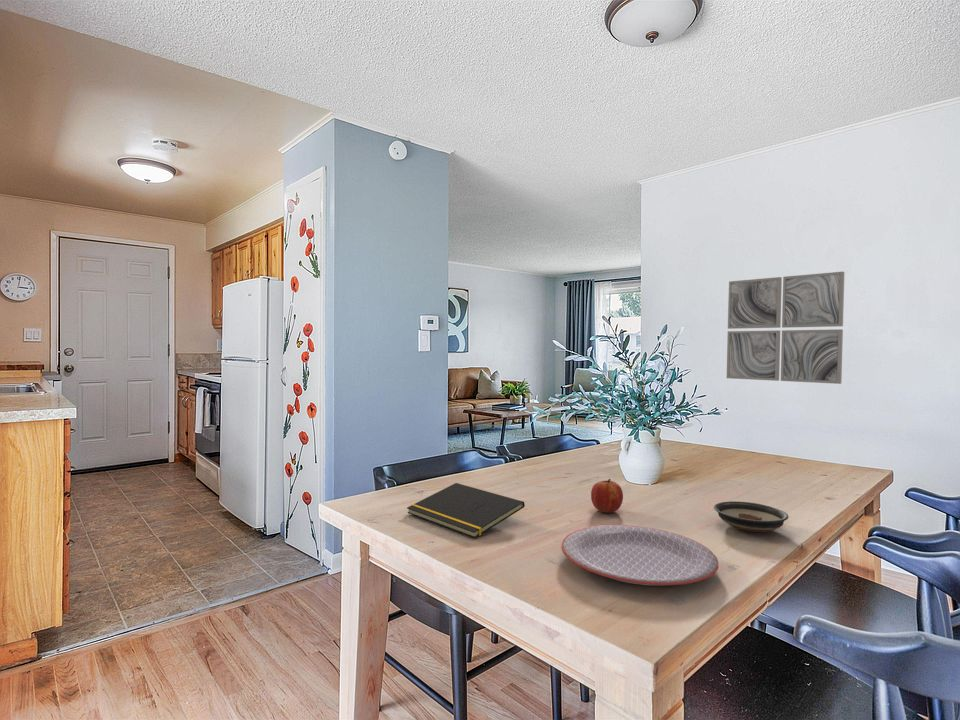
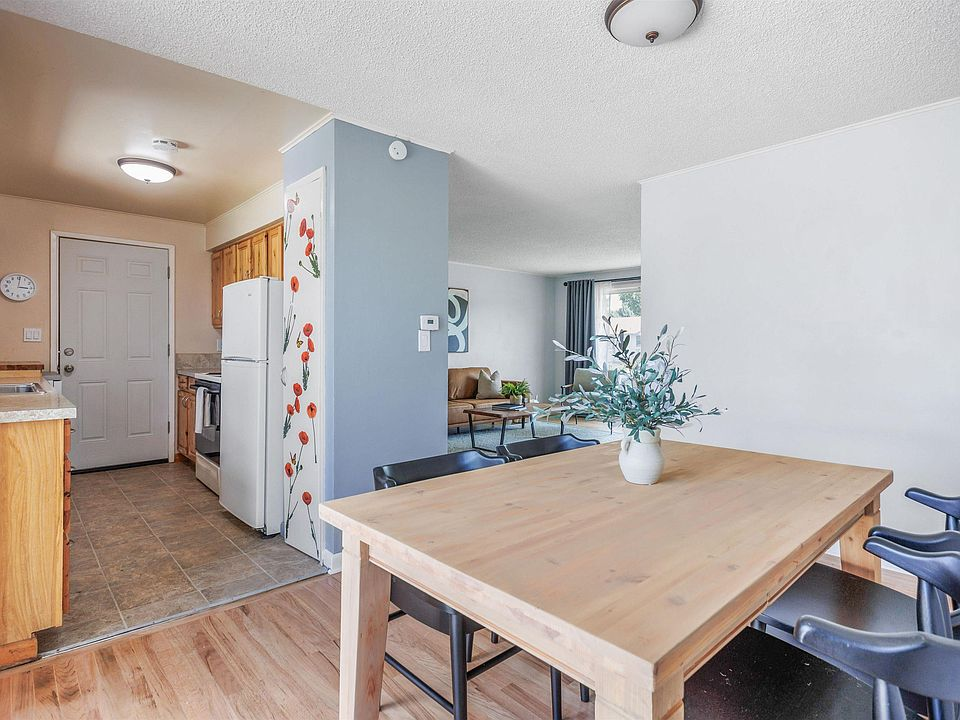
- notepad (464, 507)
- plate (636, 555)
- wall art (780, 327)
- saucer (749, 518)
- fruit (606, 494)
